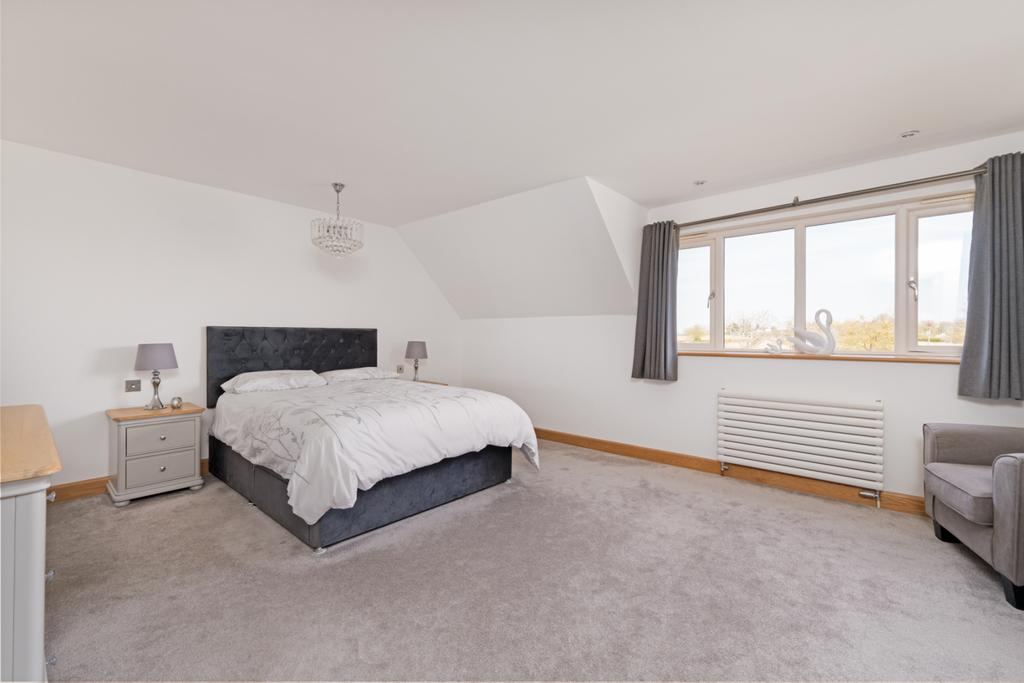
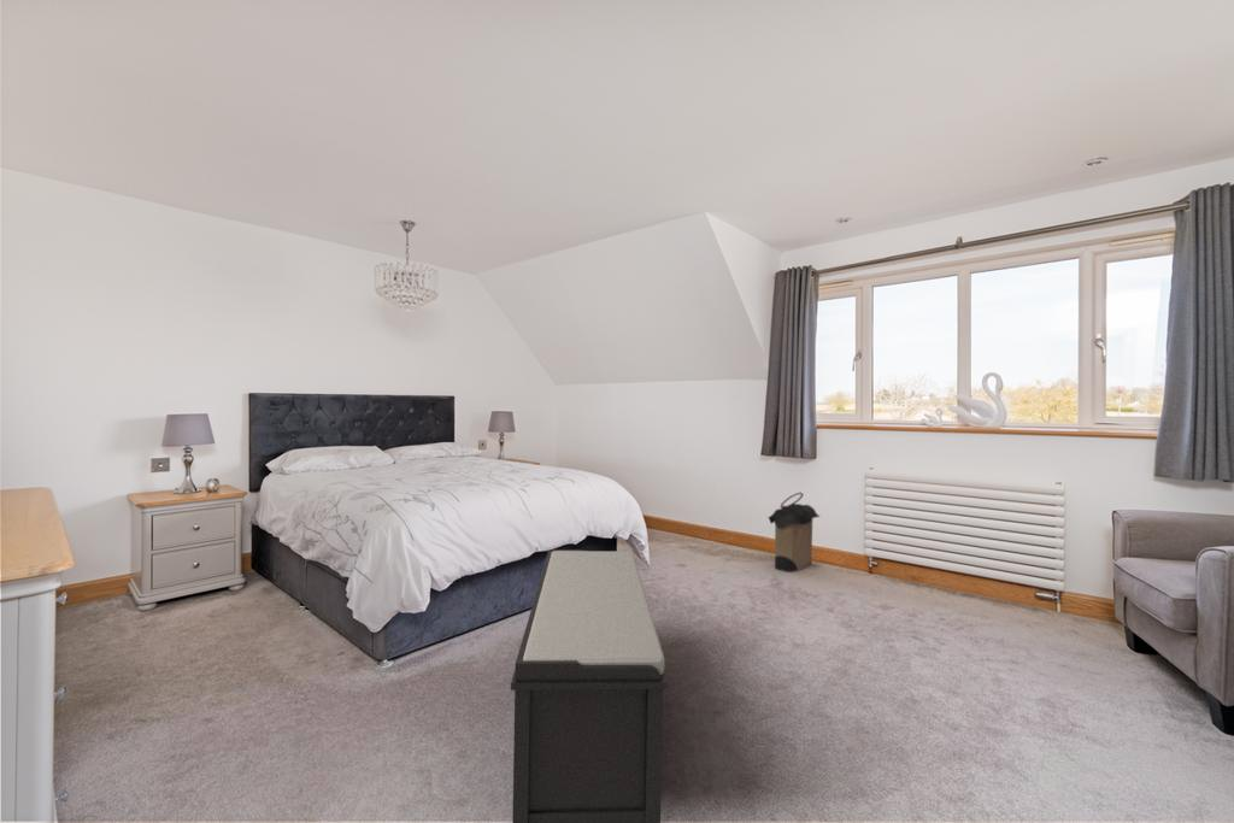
+ laundry hamper (793, 528)
+ bench (588, 658)
